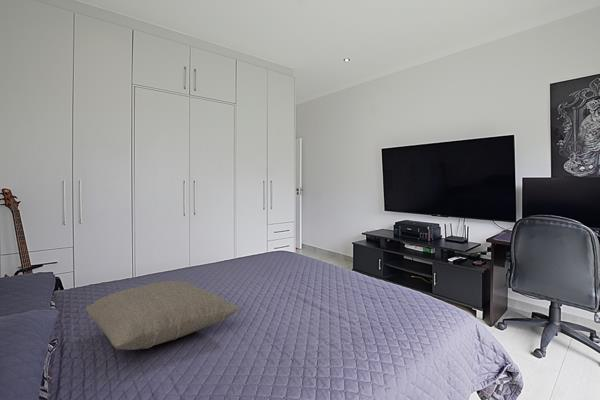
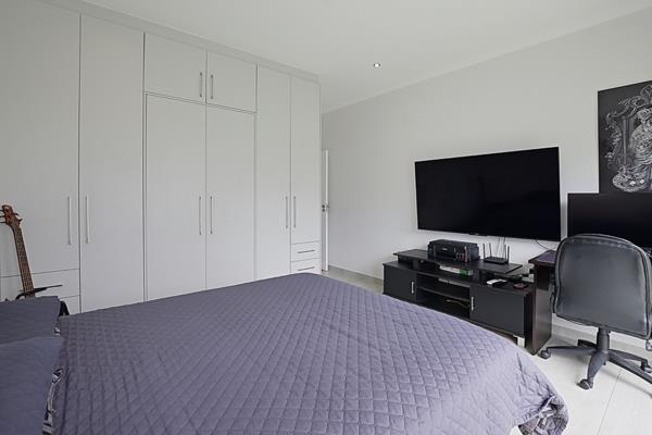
- pillow (162, 309)
